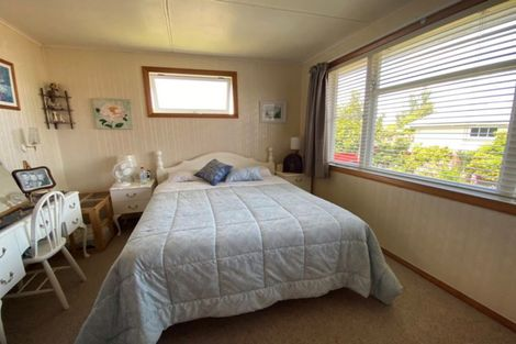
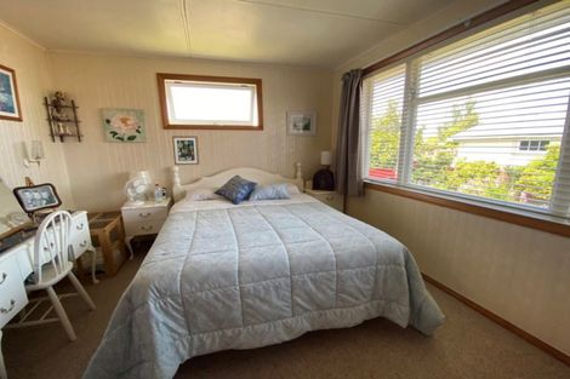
+ wall art (186, 150)
